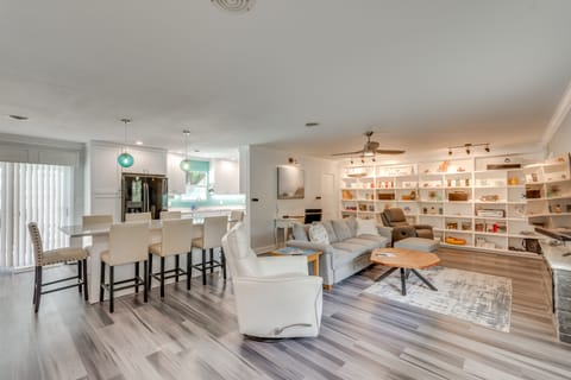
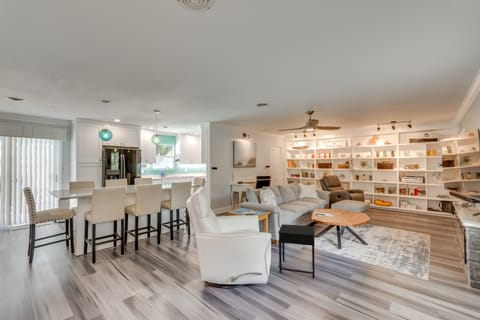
+ side table (299, 244)
